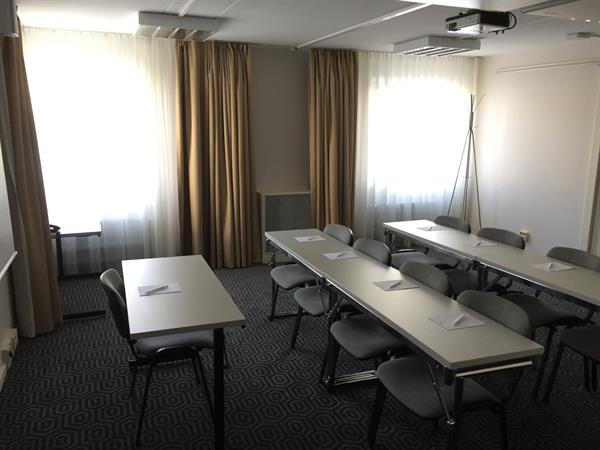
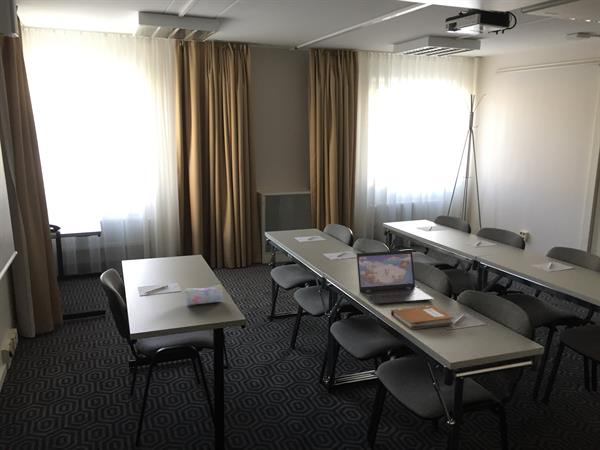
+ laptop (393, 276)
+ pencil case (204, 294)
+ notebook (422, 316)
